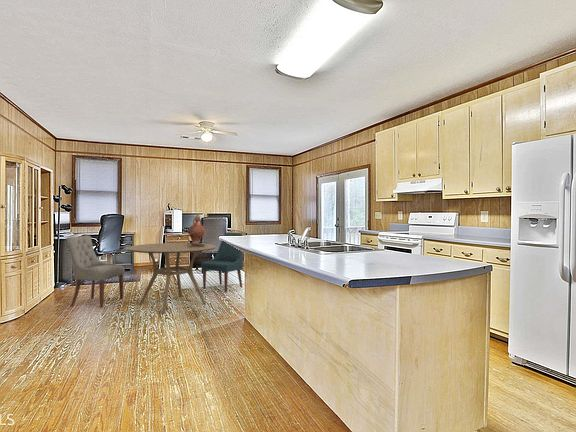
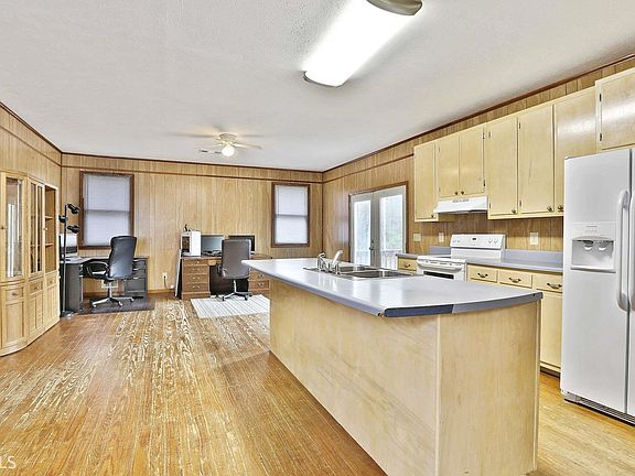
- chair (95, 269)
- lidded ewer (196, 229)
- dining table (172, 274)
- chair (224, 260)
